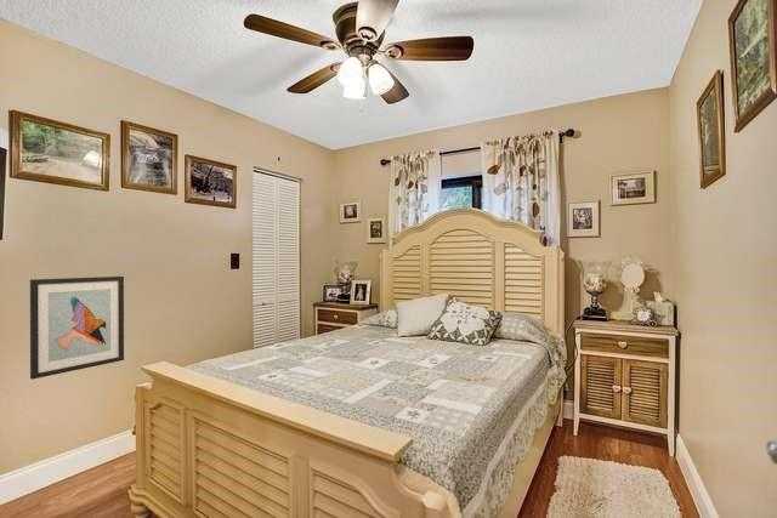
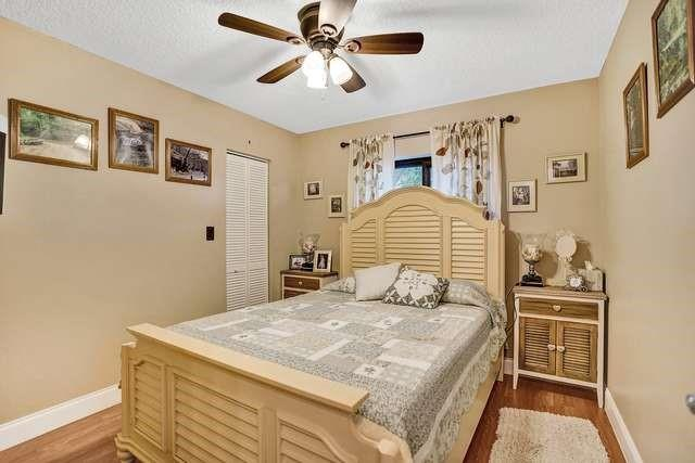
- wall art (80, 323)
